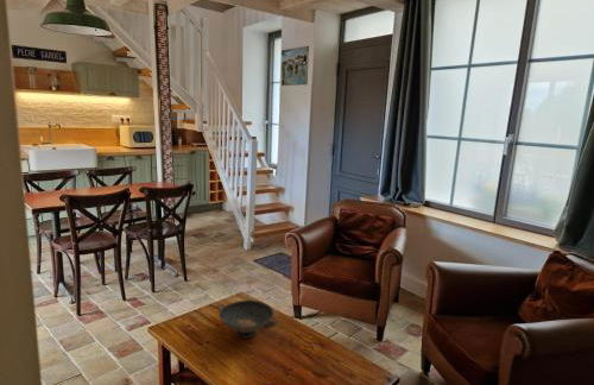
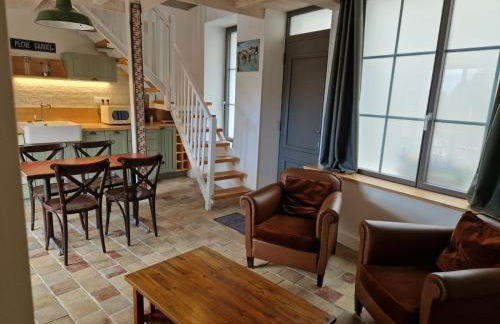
- decorative bowl (246, 322)
